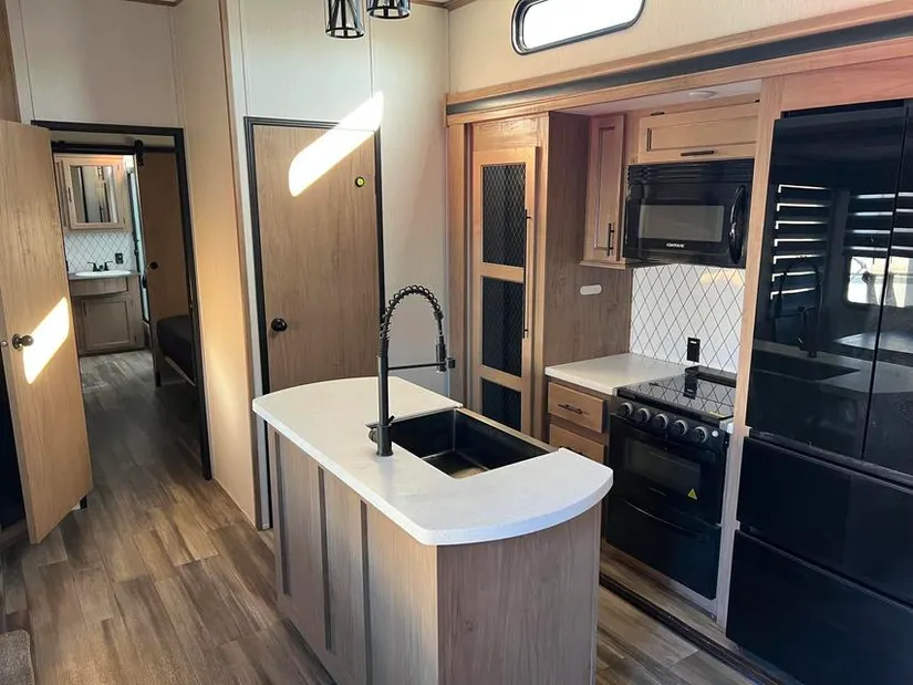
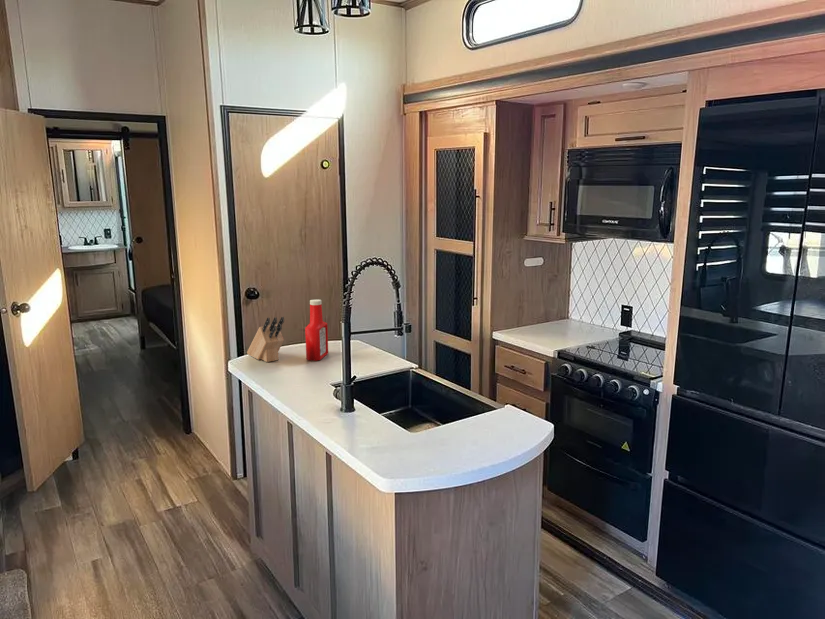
+ knife block (266, 335)
+ soap bottle (316, 328)
